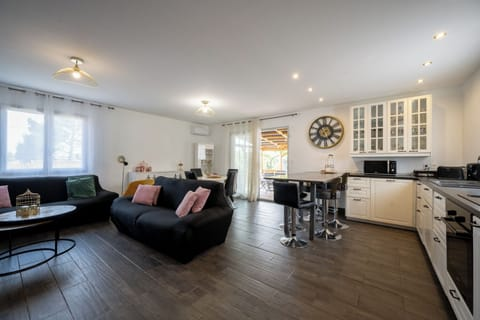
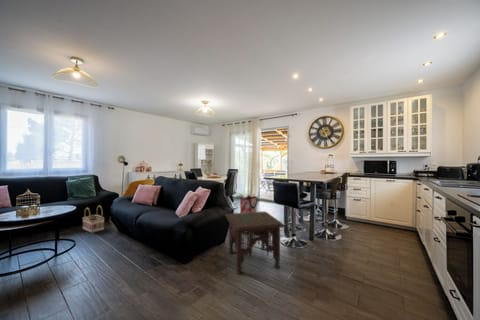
+ bag (247, 212)
+ basket (93, 218)
+ side table (252, 238)
